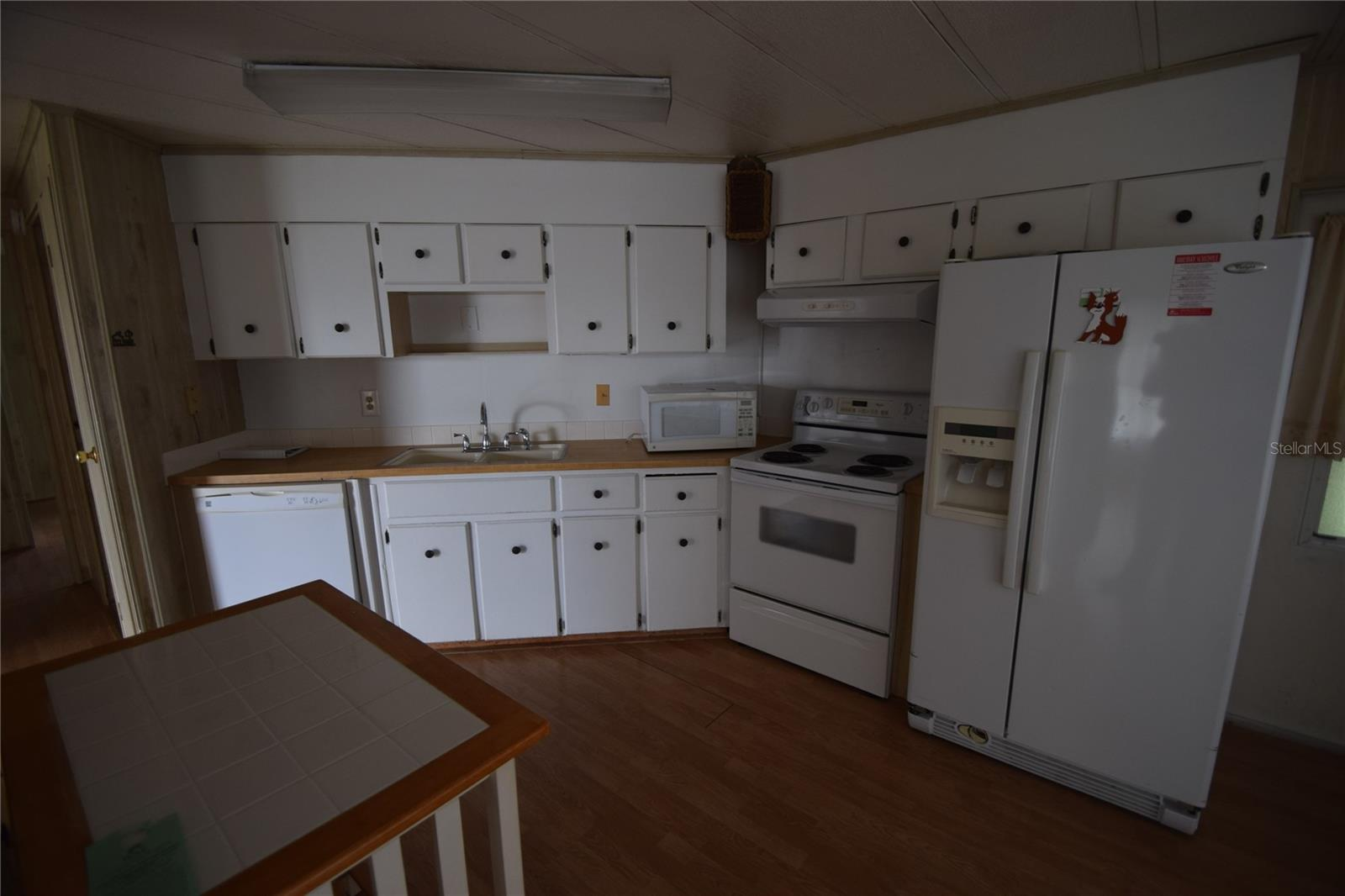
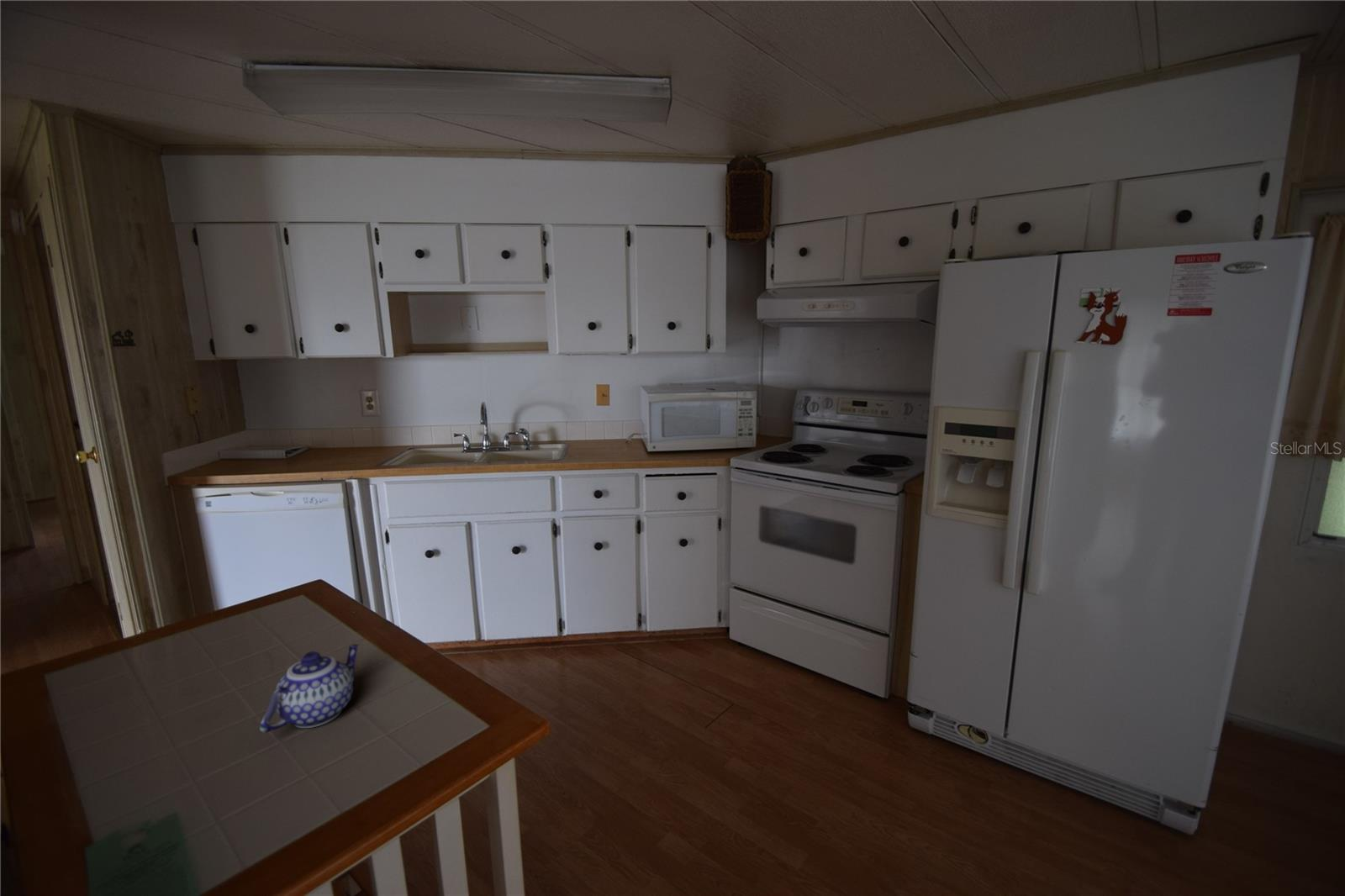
+ teapot (315, 683)
